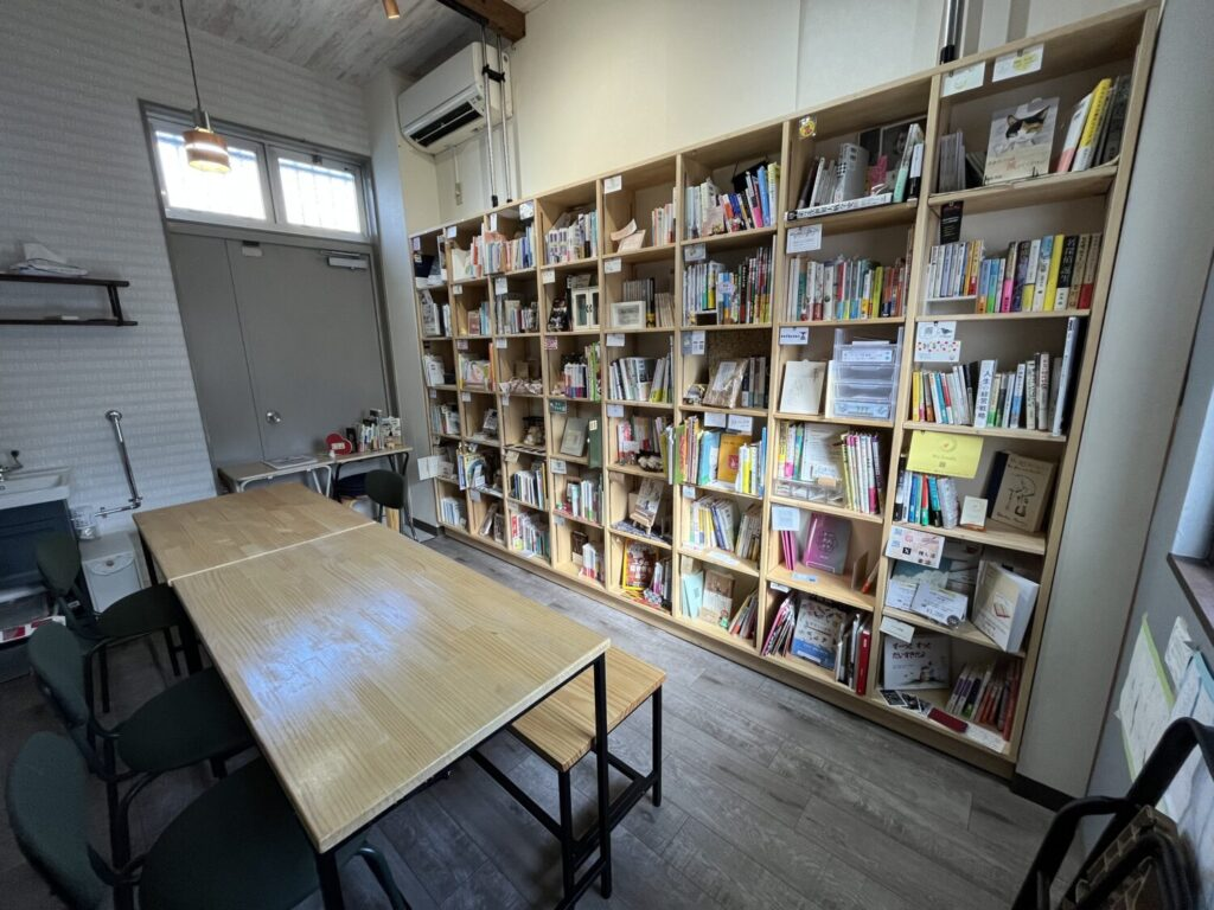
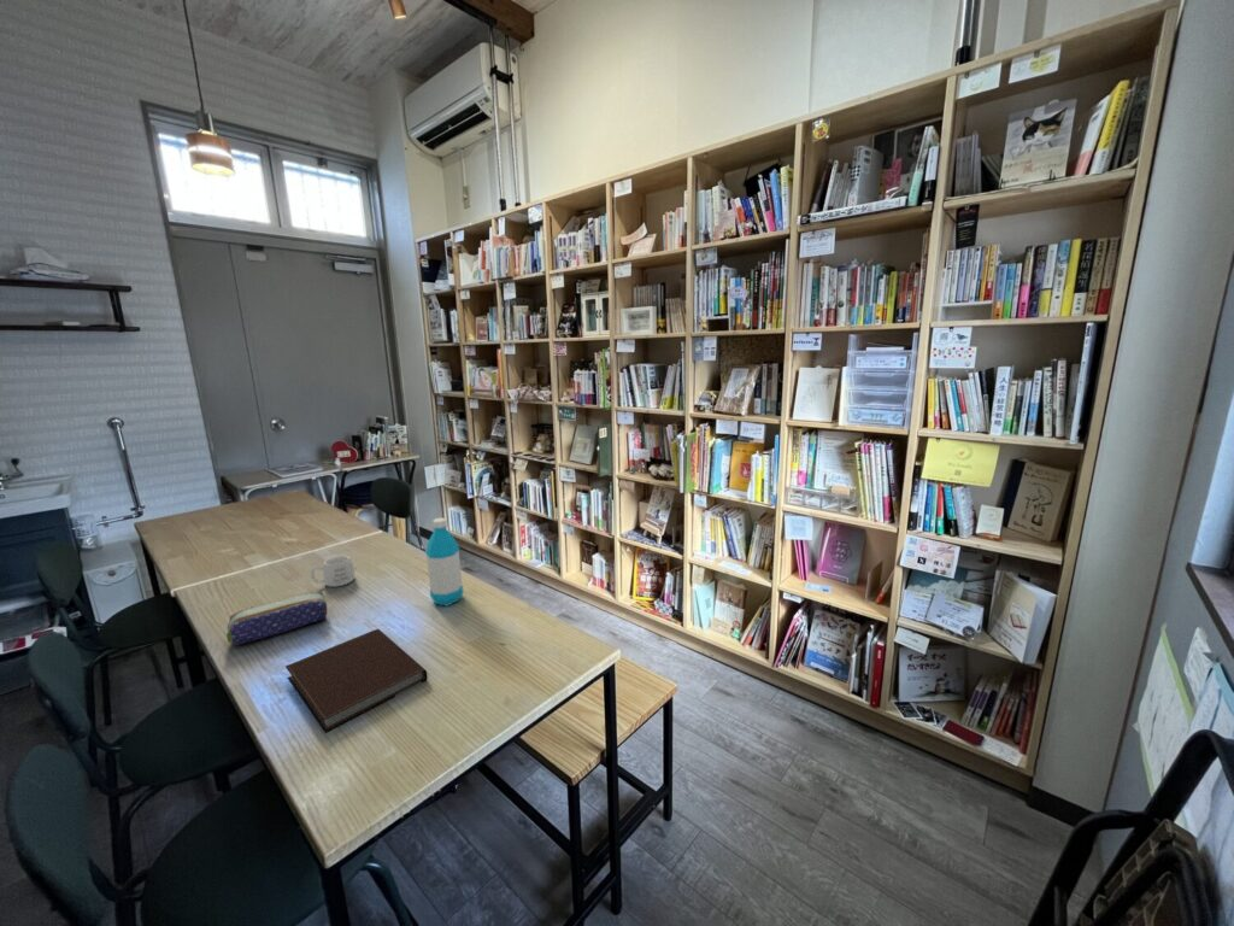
+ mug (333, 572)
+ water bottle (443, 561)
+ notebook (355, 673)
+ pencil case (278, 616)
